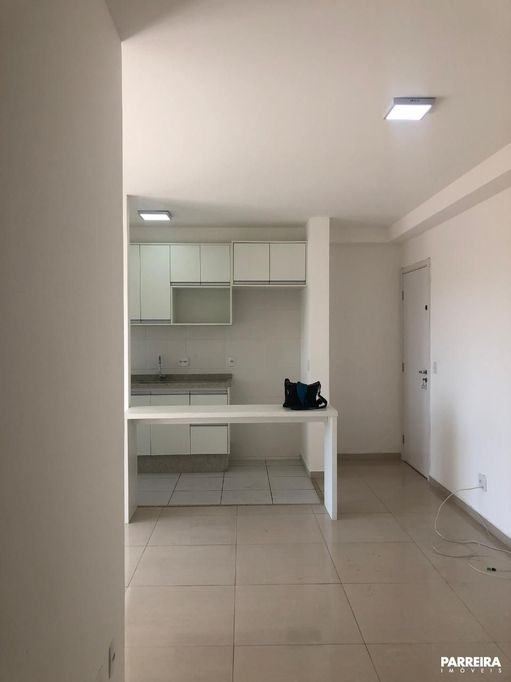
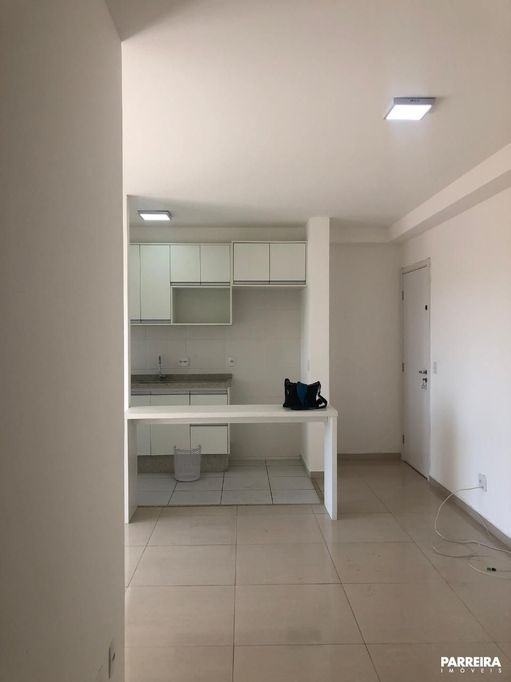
+ waste bin (187, 461)
